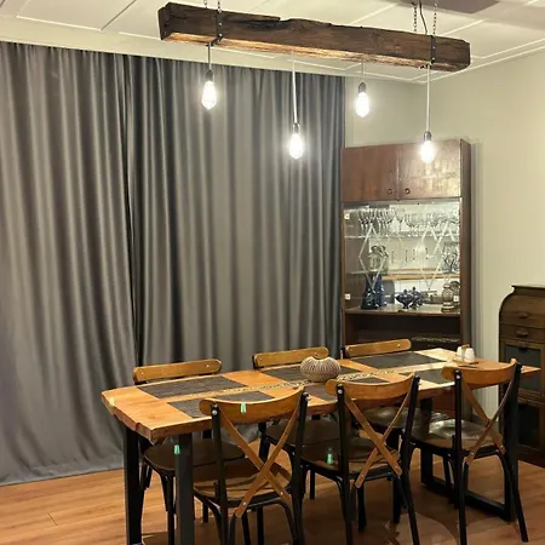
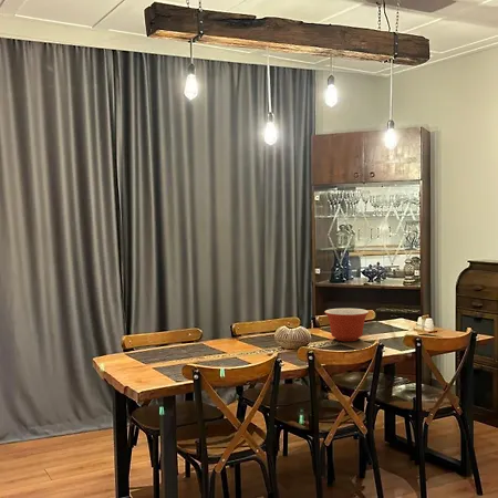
+ mixing bowl (346, 325)
